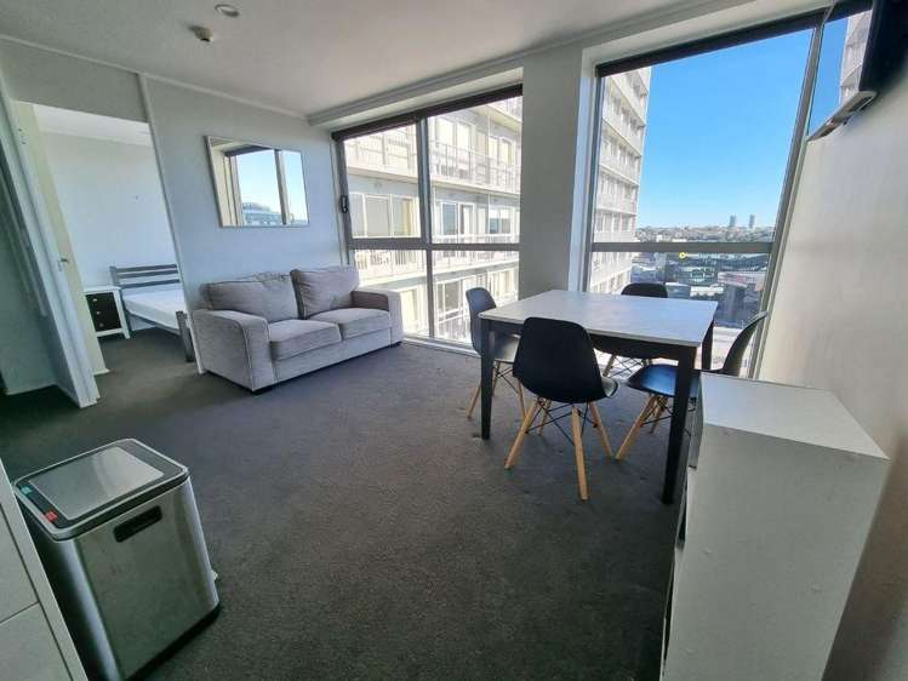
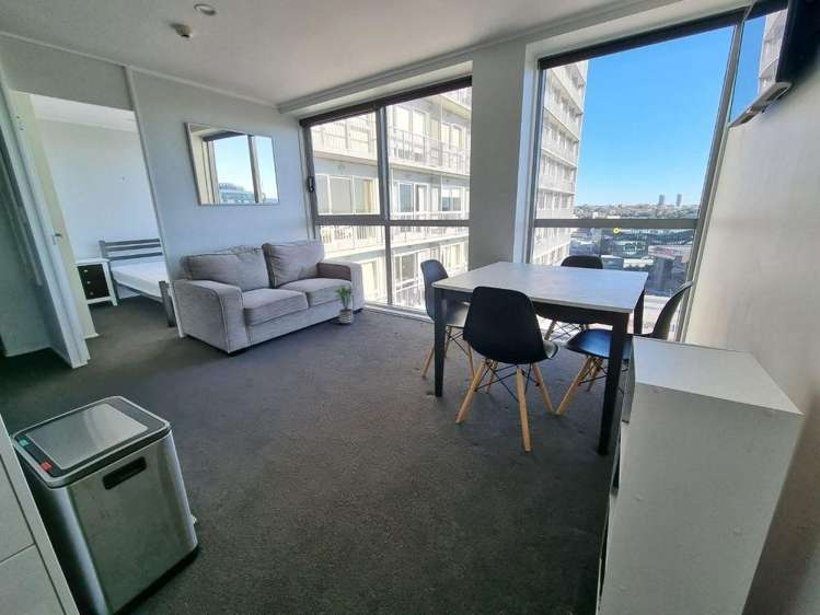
+ potted plant (345, 304)
